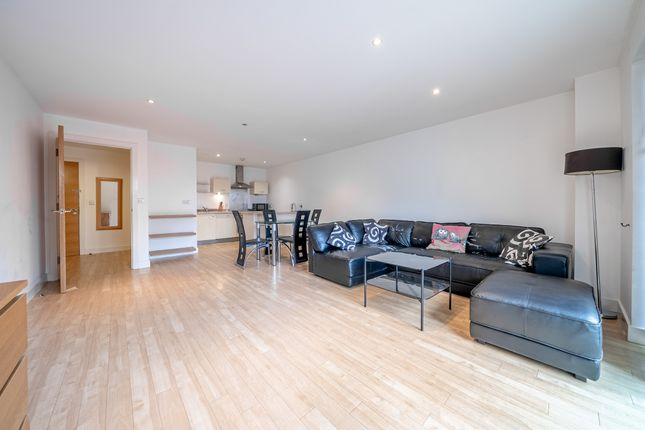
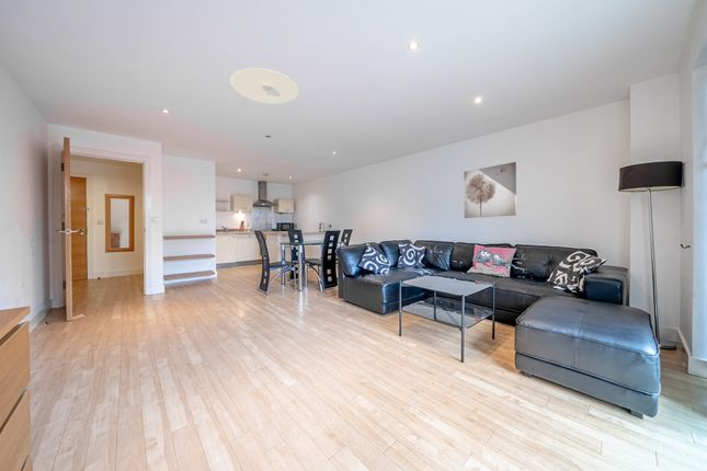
+ wall art (488, 192)
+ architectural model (265, 84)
